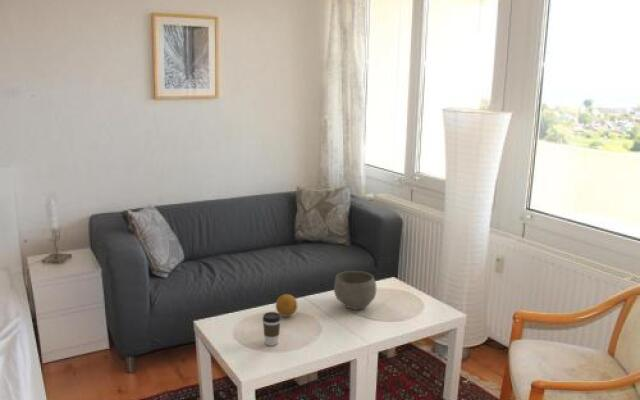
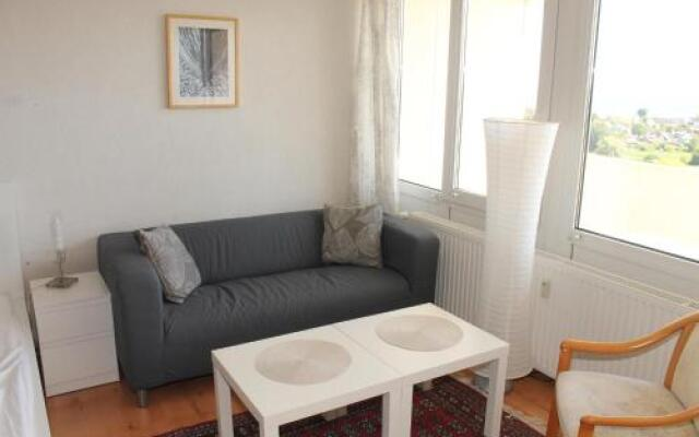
- fruit (286, 305)
- coffee cup (271, 329)
- bowl (355, 291)
